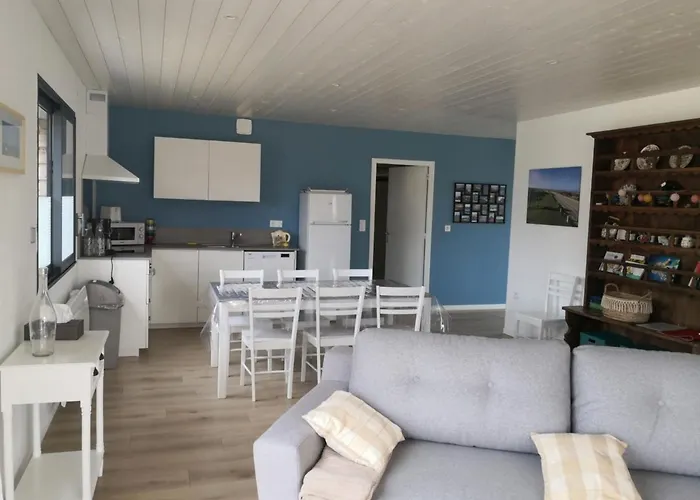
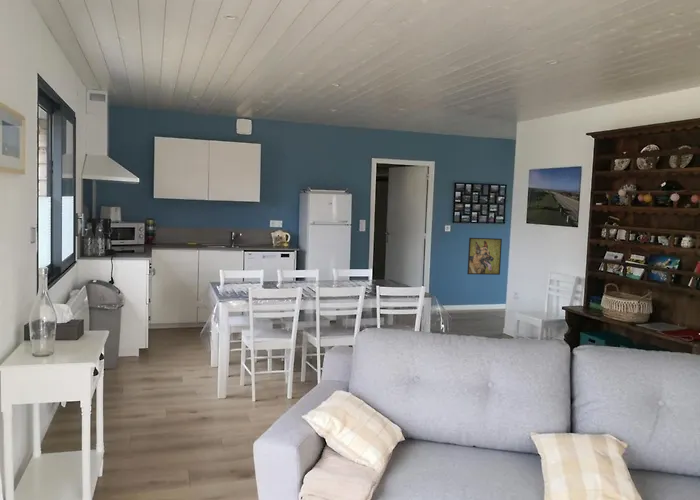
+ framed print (484, 256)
